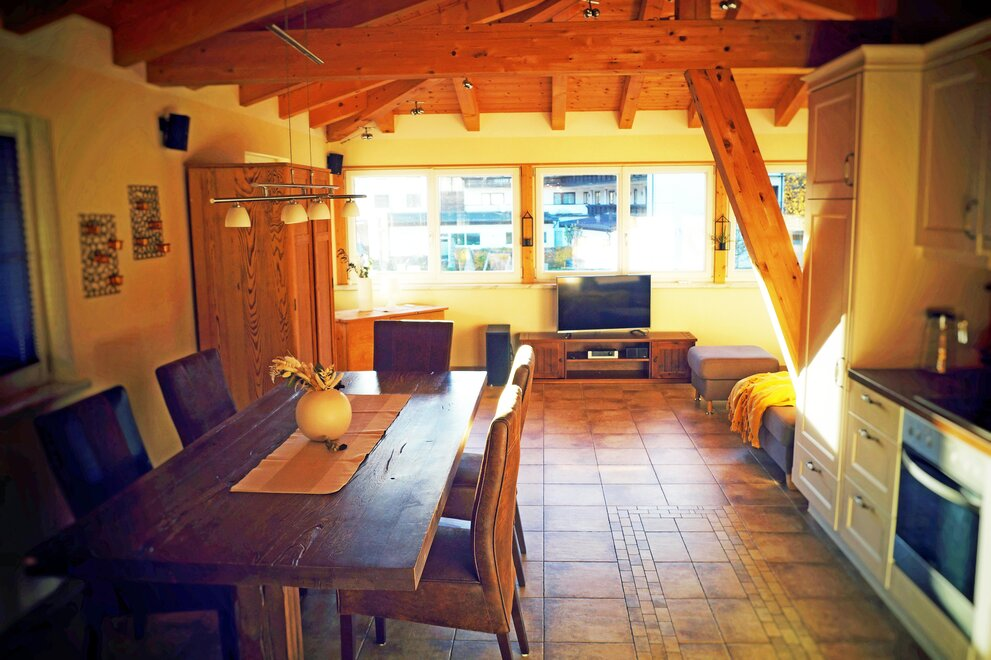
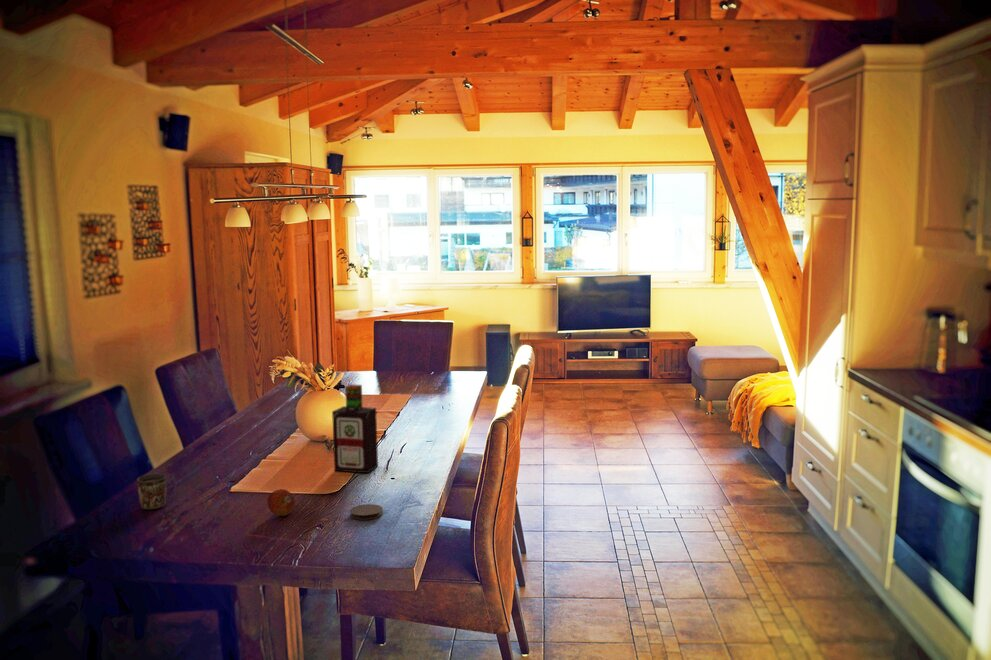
+ mug (150, 490)
+ bottle (355, 427)
+ coaster (366, 511)
+ fruit (281, 502)
